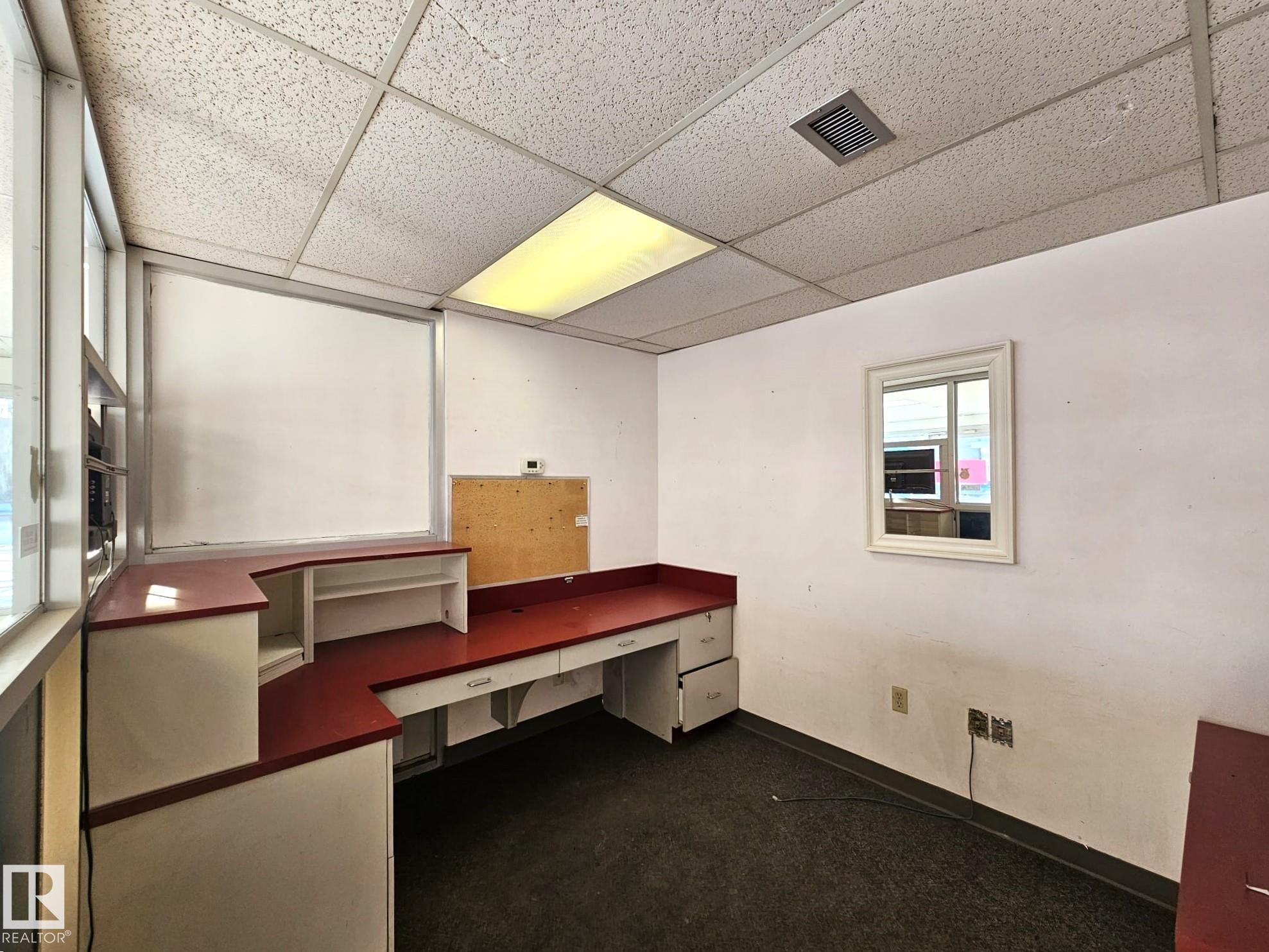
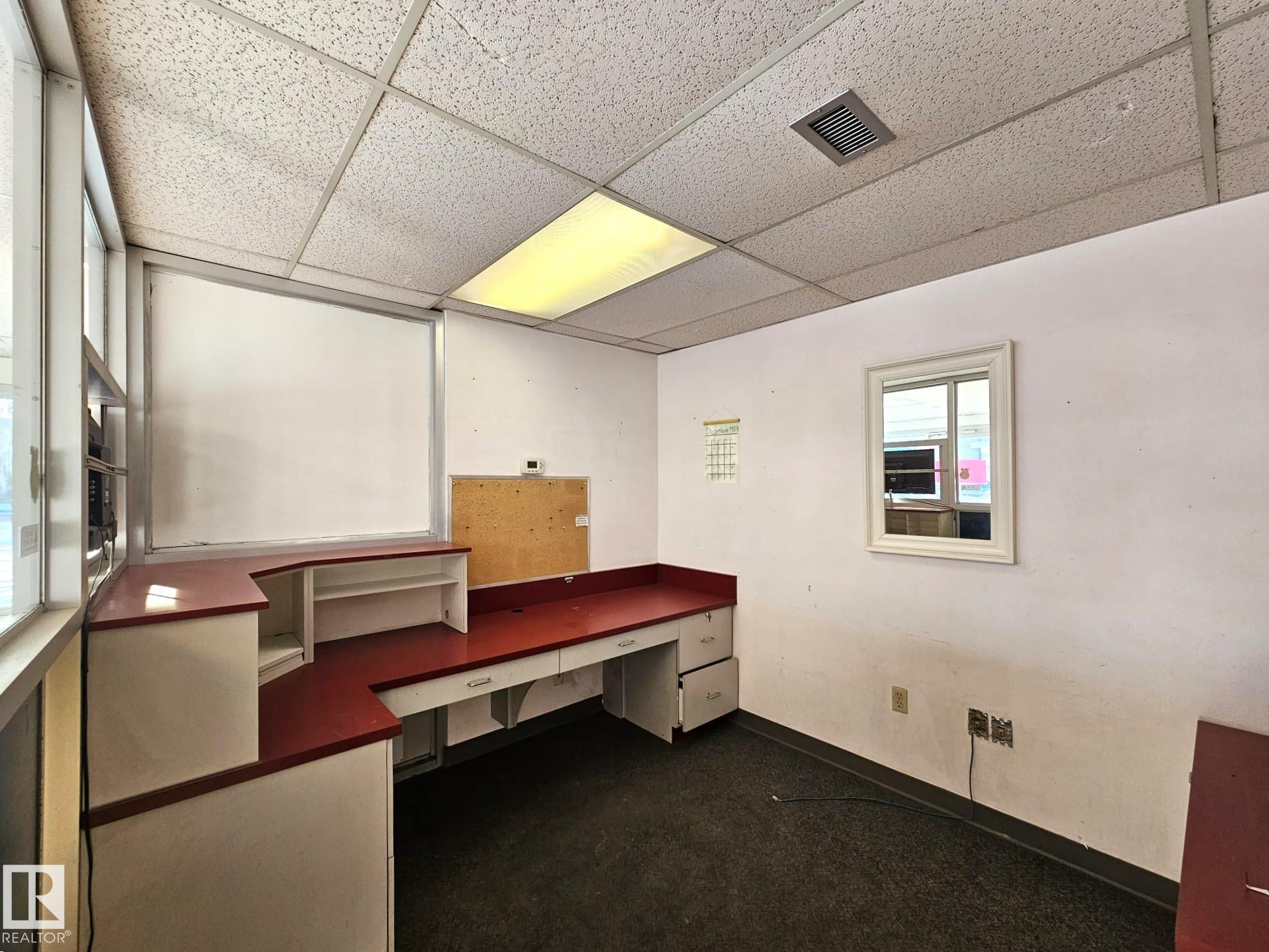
+ calendar (721, 444)
